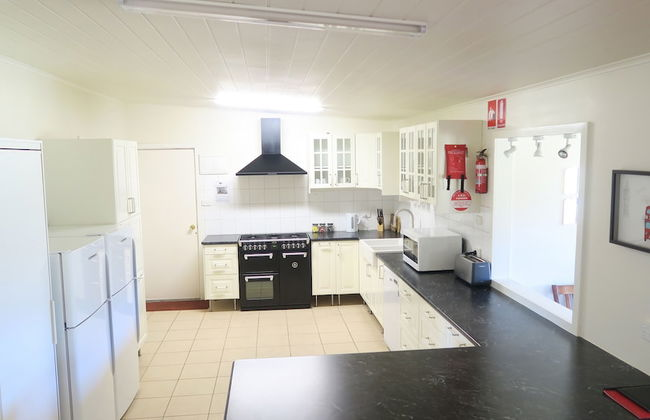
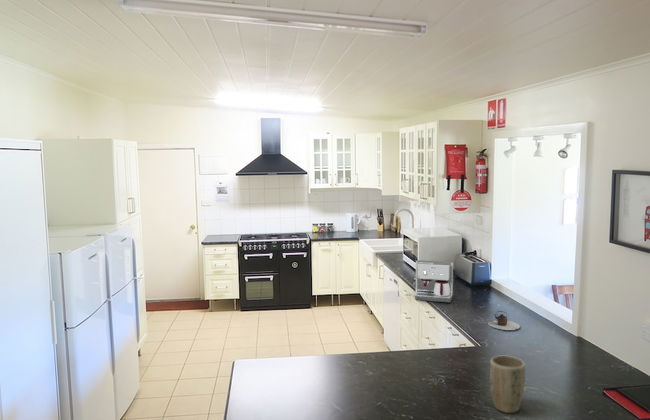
+ plant pot (507, 384)
+ coffee maker (433, 280)
+ teapot (503, 318)
